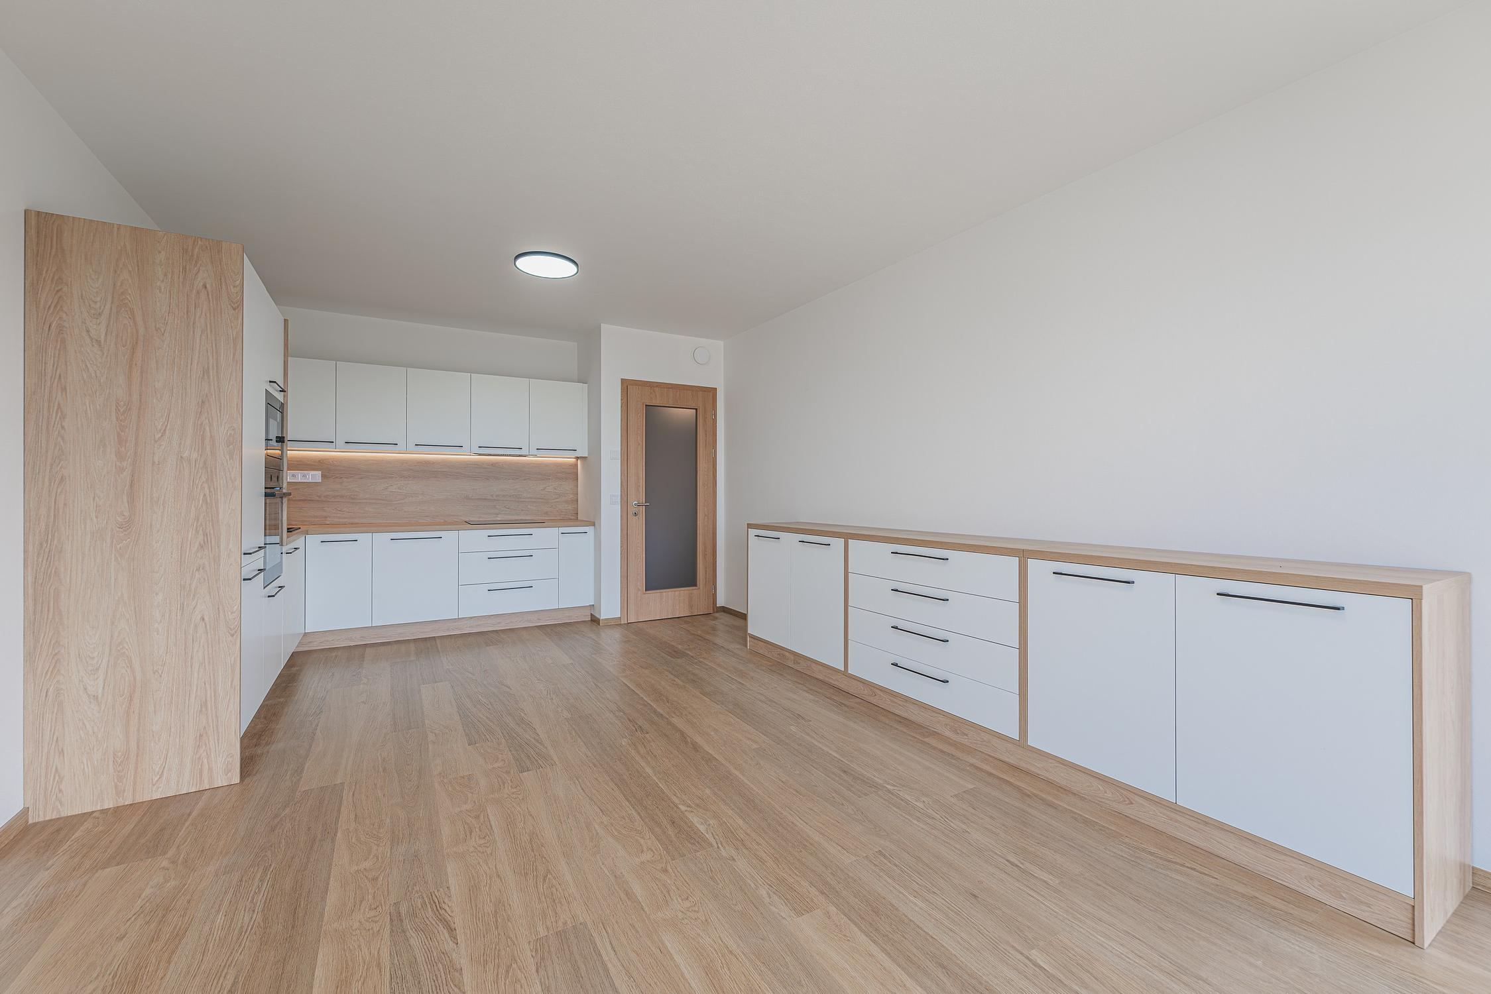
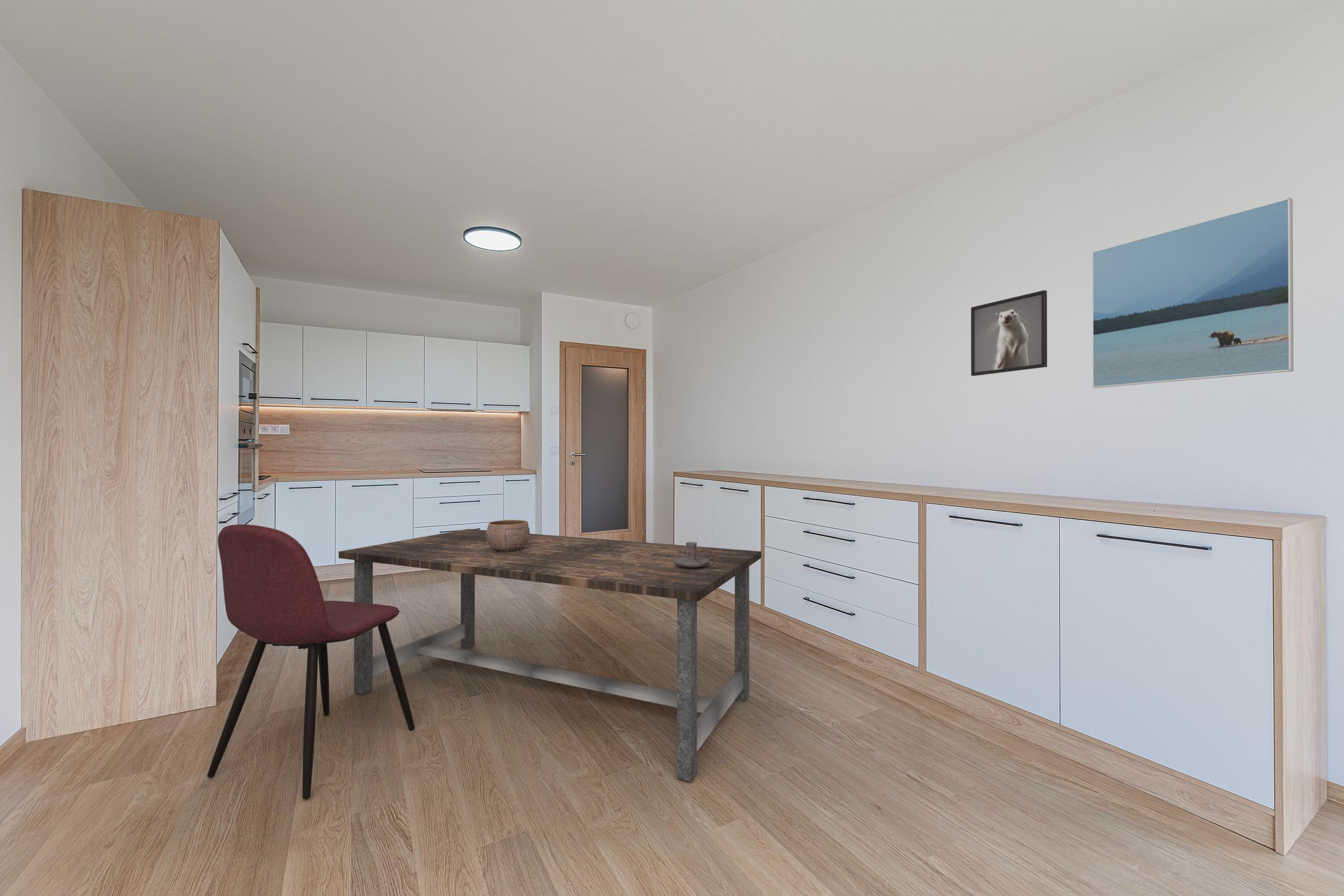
+ dining table (553, 584)
+ candle holder (695, 554)
+ bowl (508, 535)
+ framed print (1006, 335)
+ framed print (1181, 304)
+ dining chair (313, 635)
